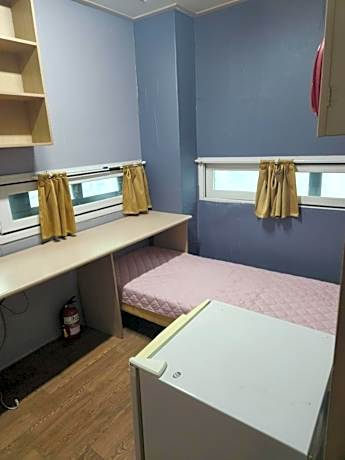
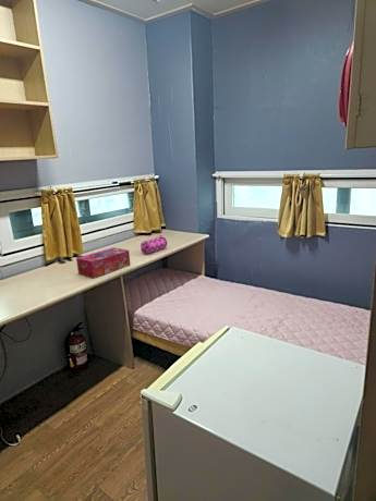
+ pencil case (154, 244)
+ tissue box (104, 261)
